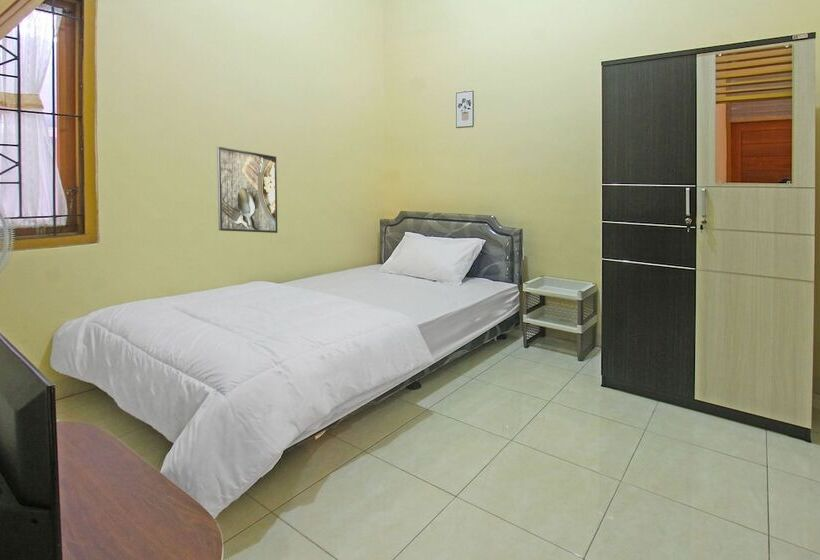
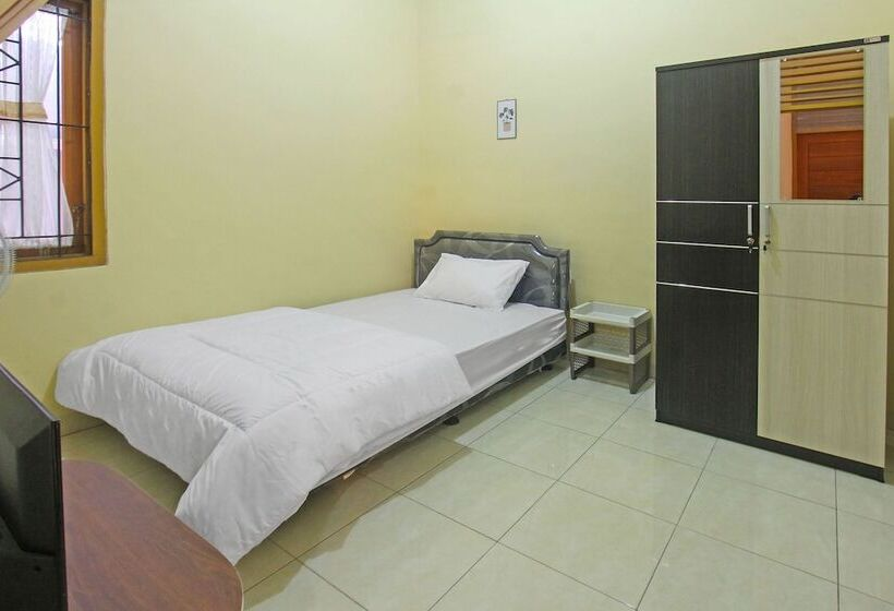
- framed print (248, 191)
